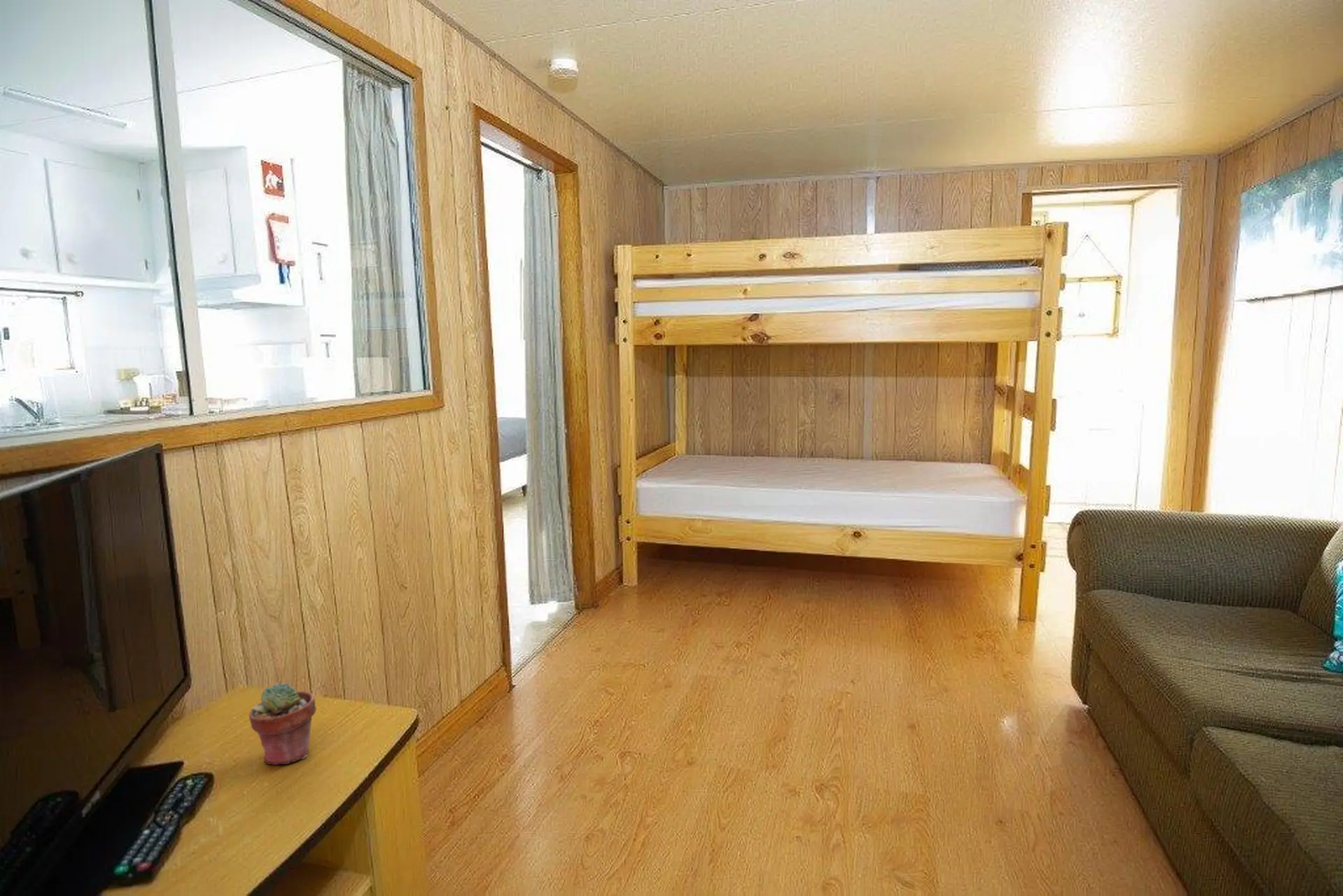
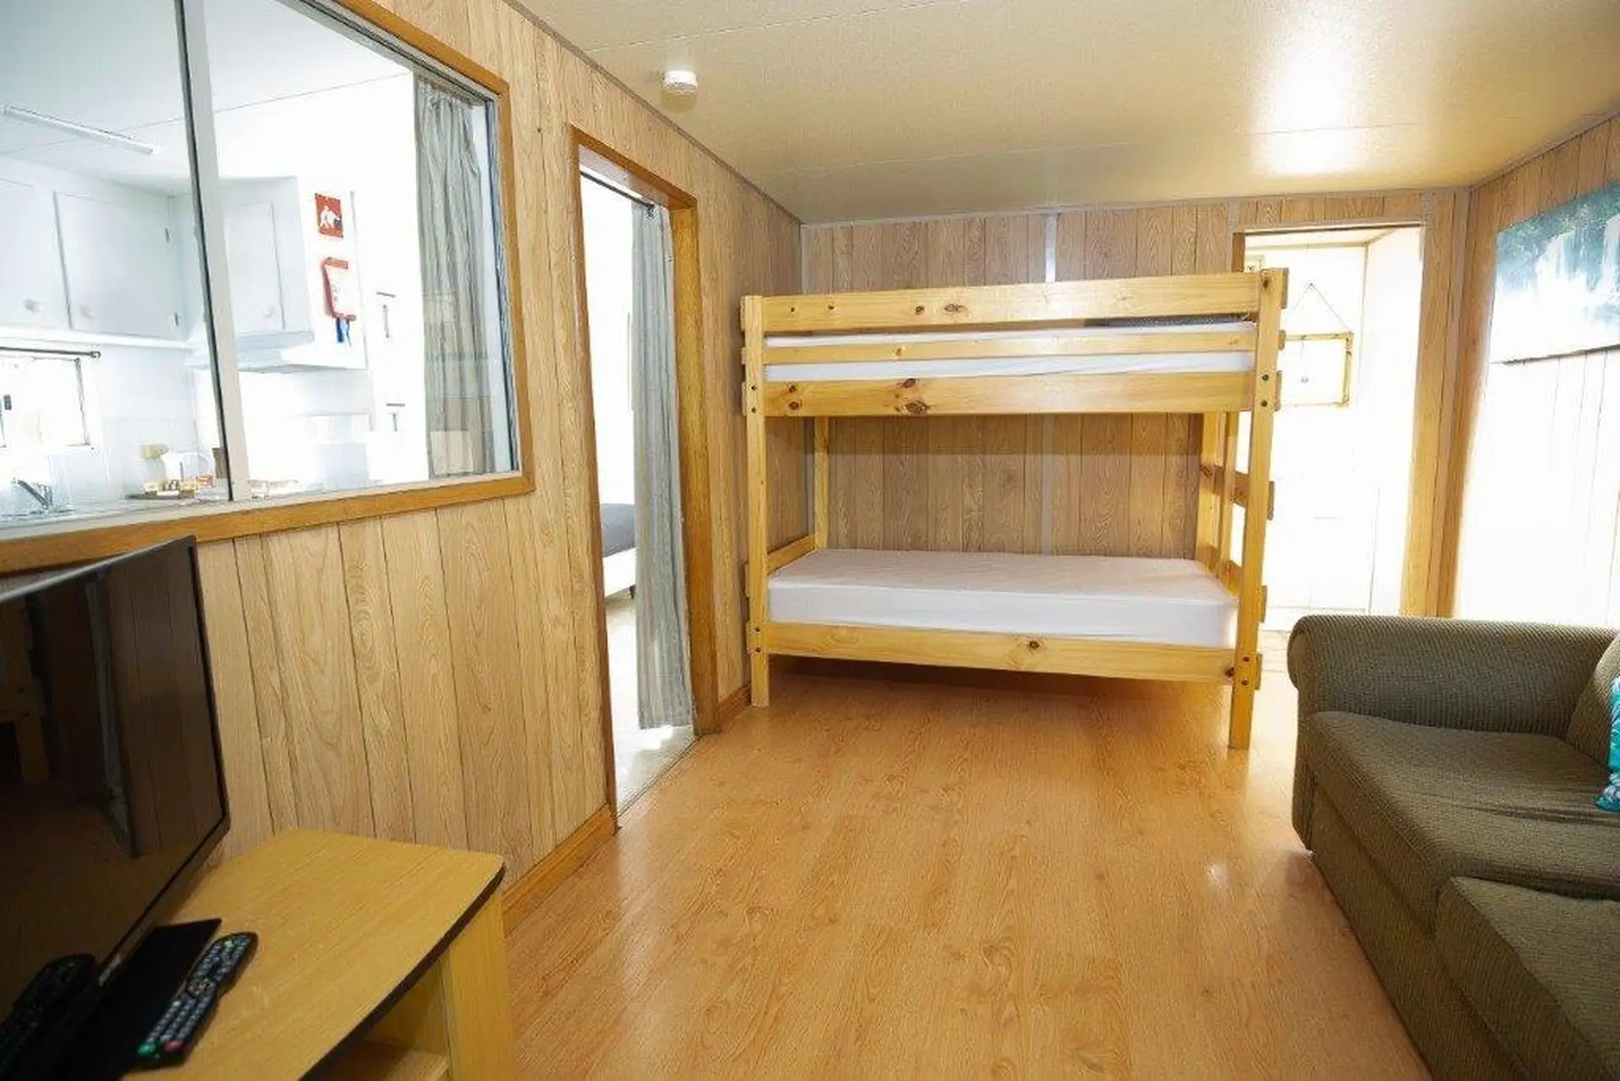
- potted succulent (283, 719)
